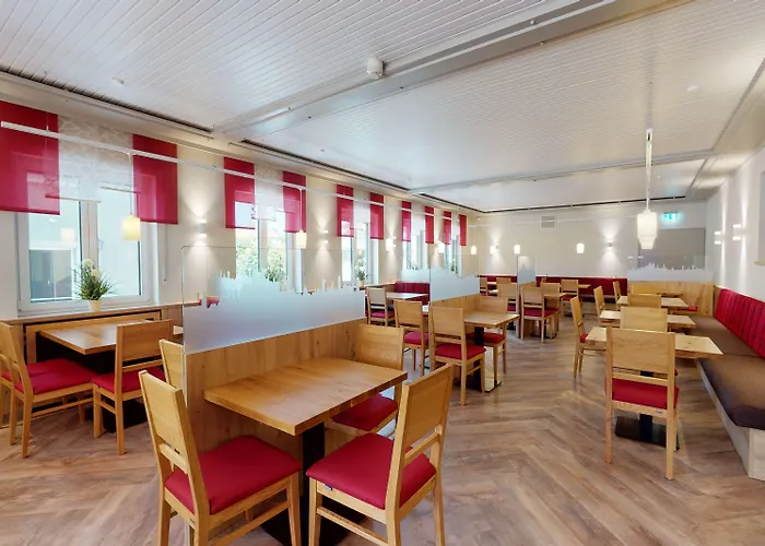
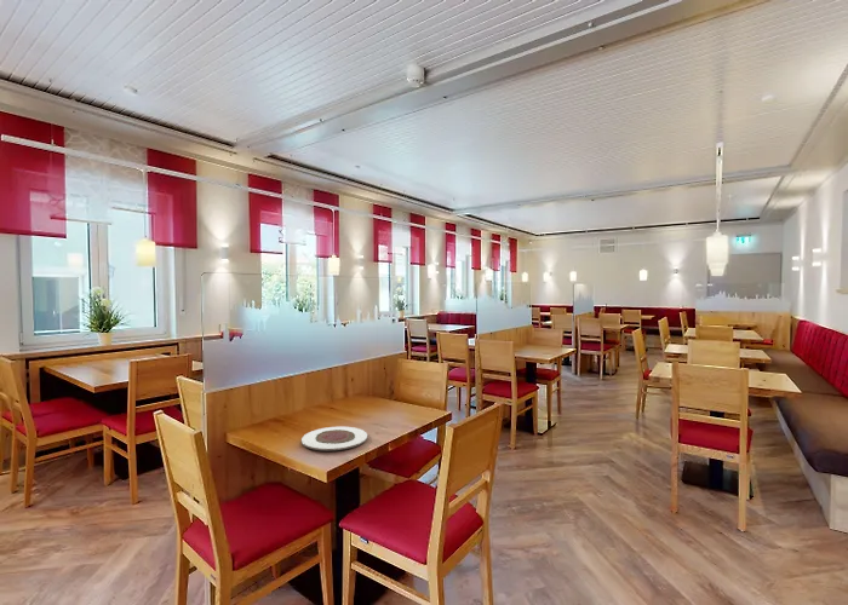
+ plate (334, 437)
